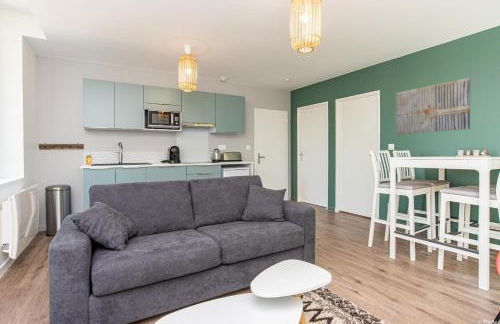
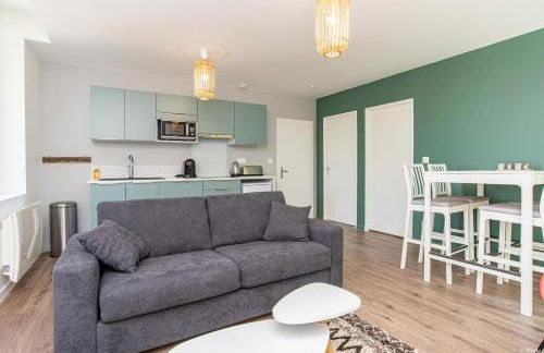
- wall art (429, 109)
